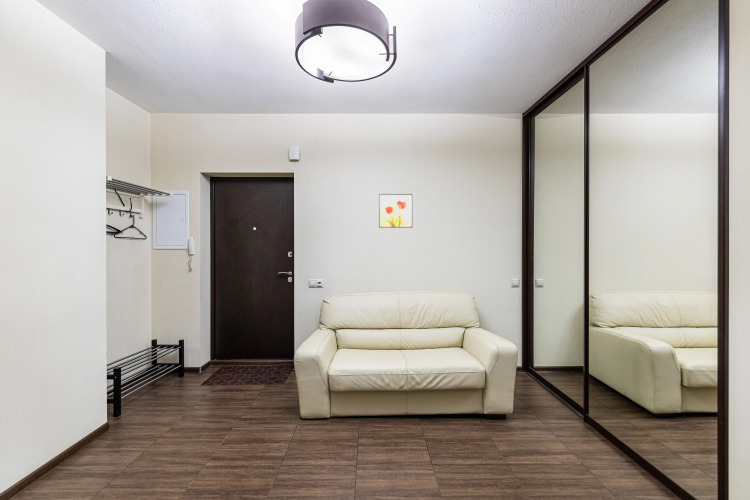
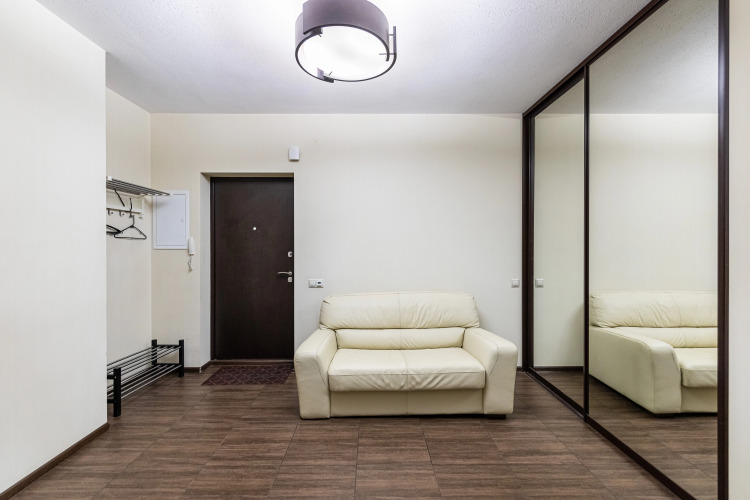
- wall art (395, 211)
